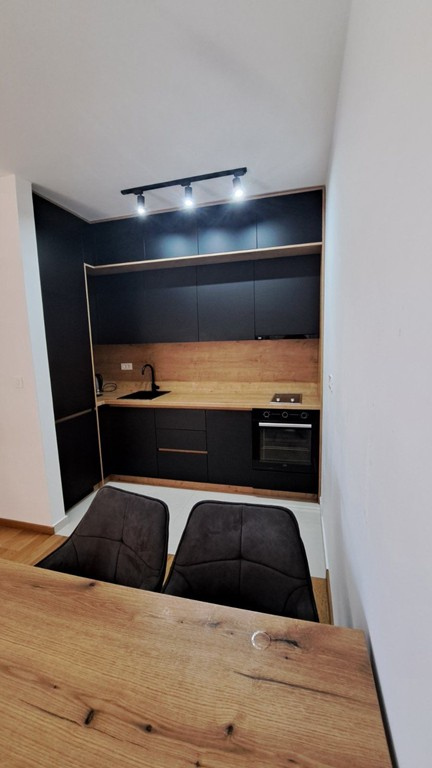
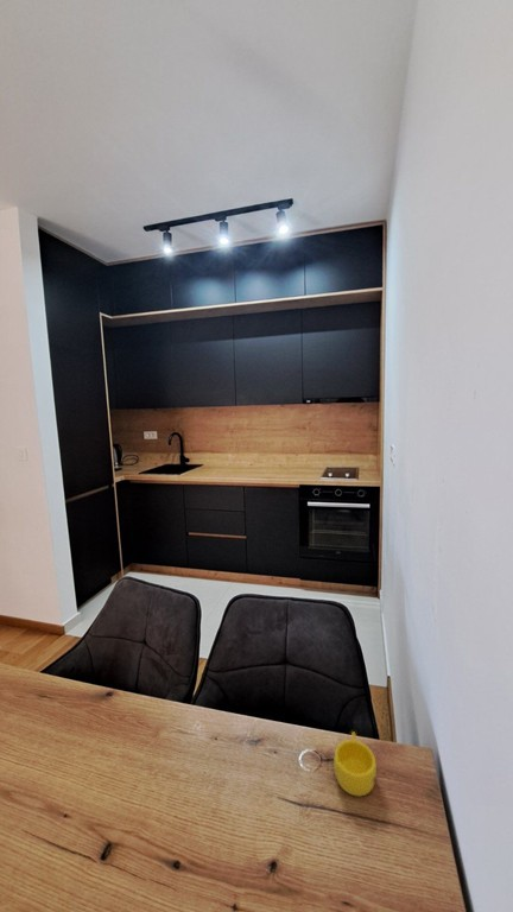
+ cup (354, 761)
